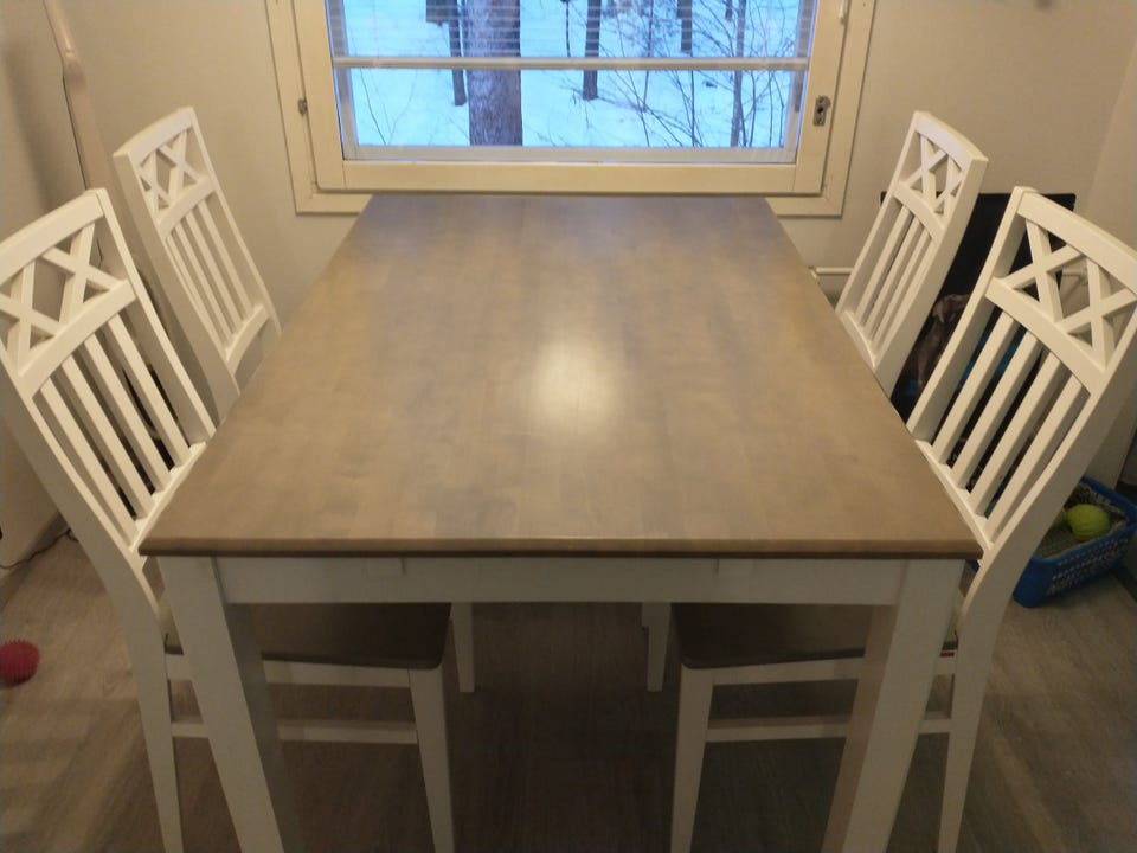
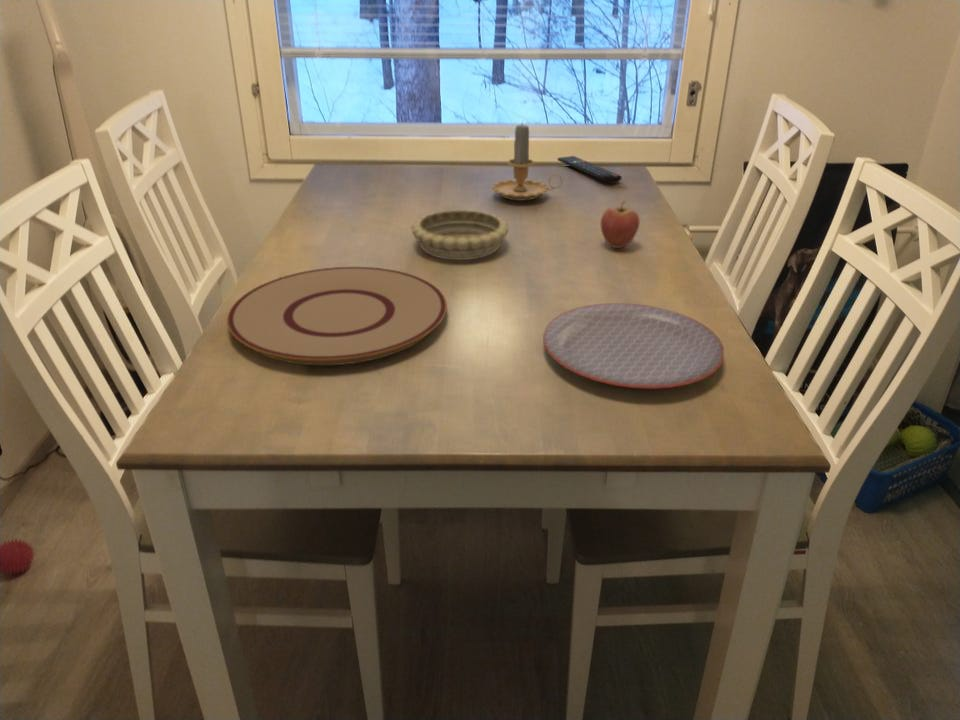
+ plate (631, 346)
+ fruit (619, 223)
+ decorative bowl (460, 232)
+ plate (339, 312)
+ candle (527, 160)
+ remote control (588, 169)
